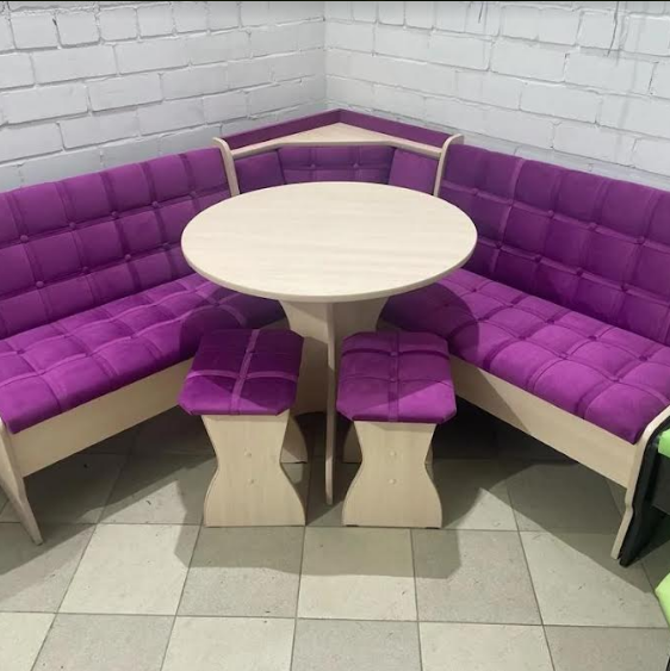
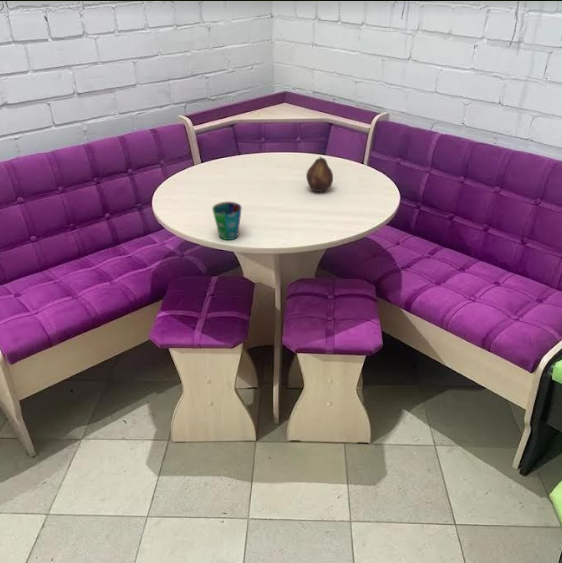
+ fruit (320, 173)
+ cup (229, 220)
